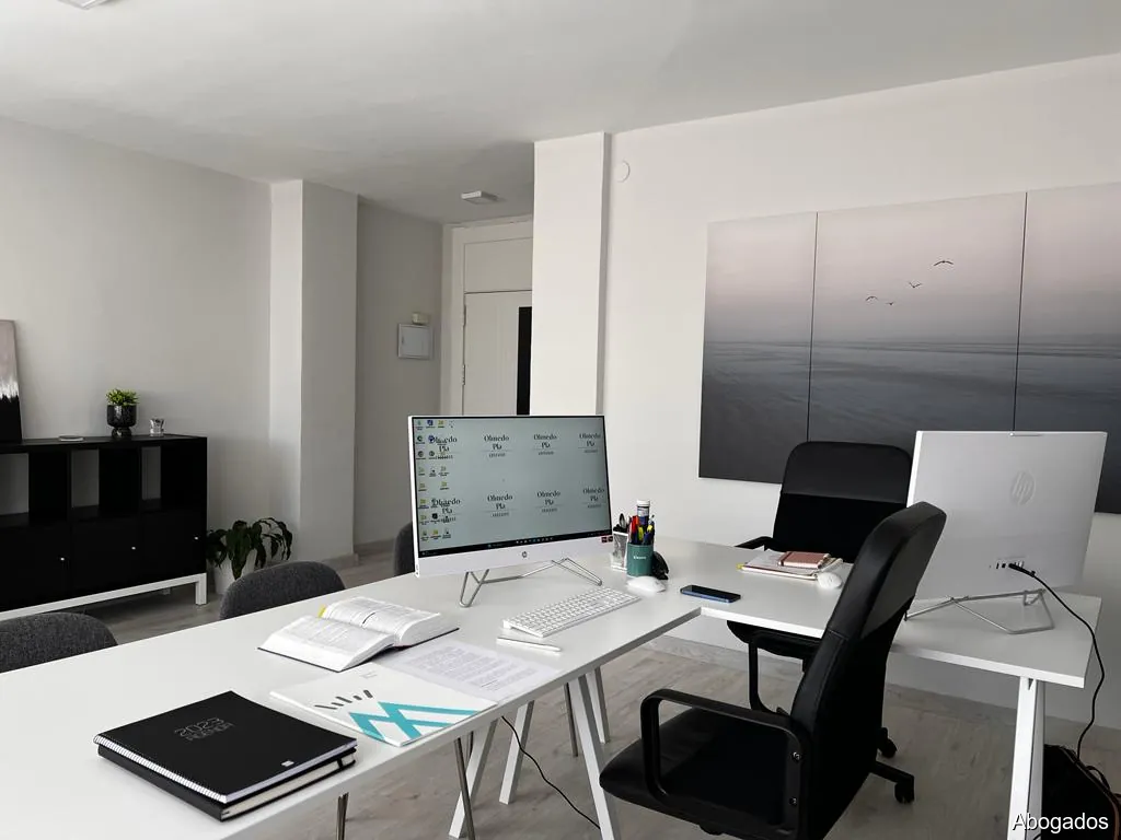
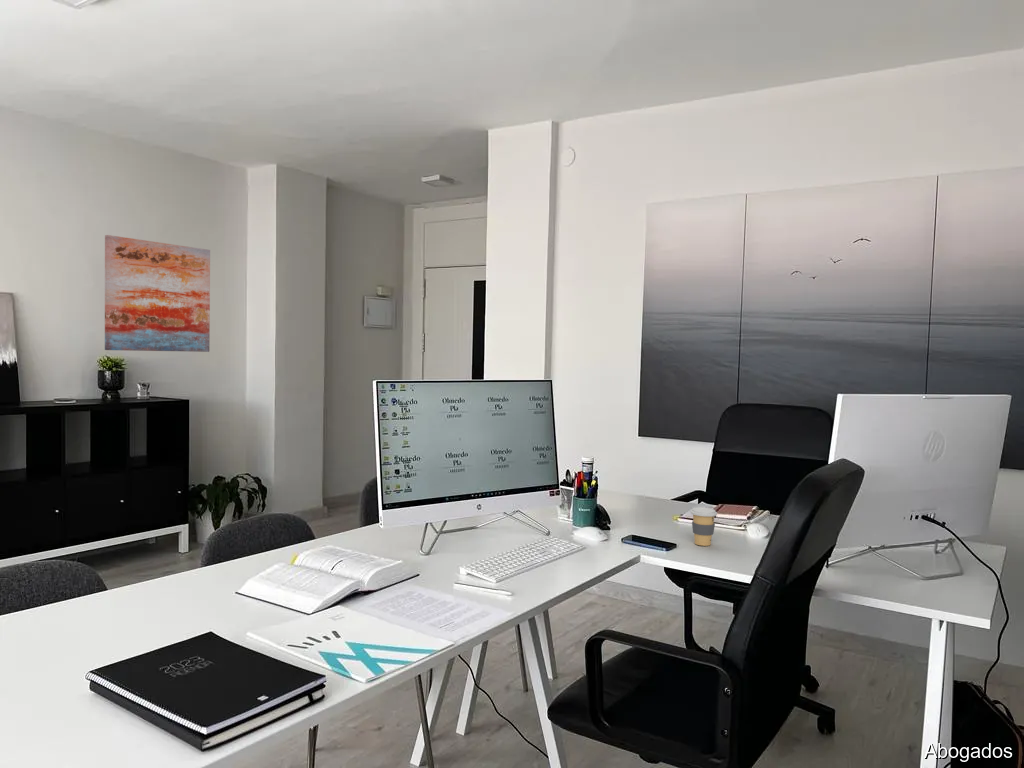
+ coffee cup (703, 526)
+ wall art (160, 297)
